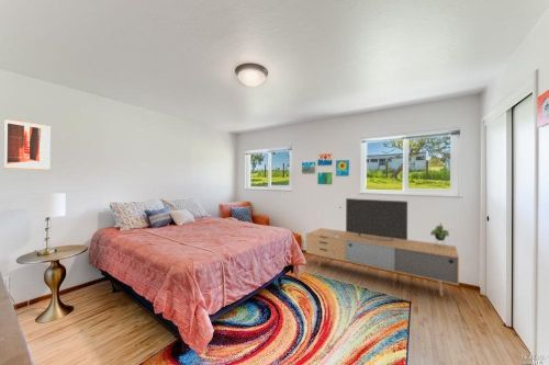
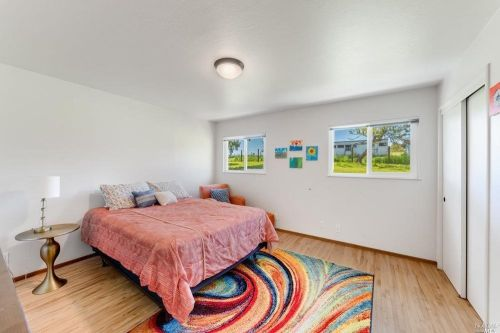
- wall art (29, 145)
- media console (373, 238)
